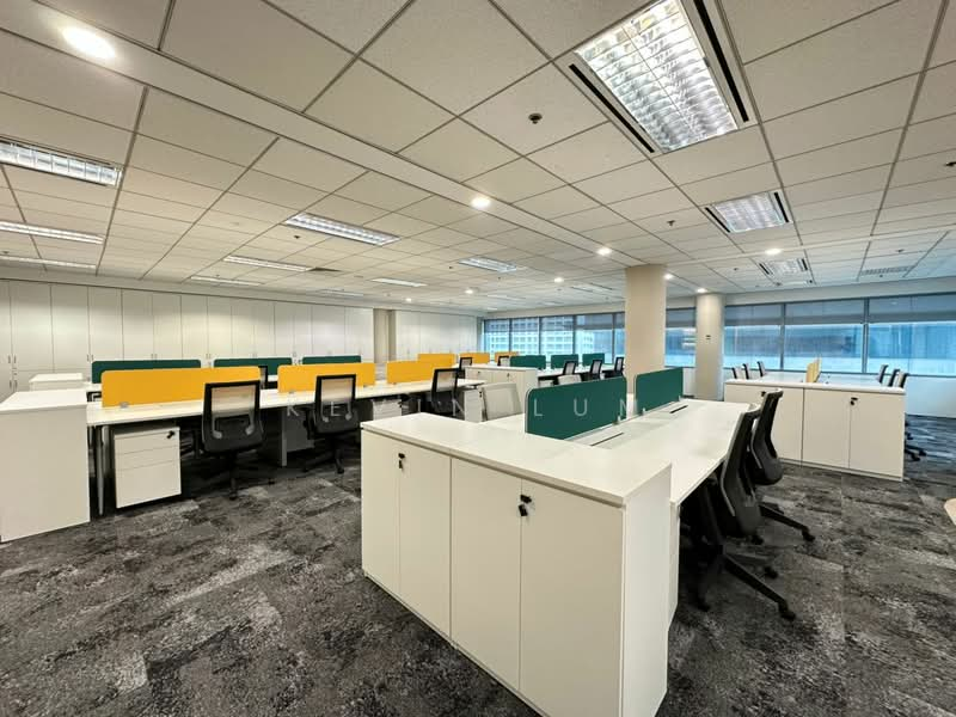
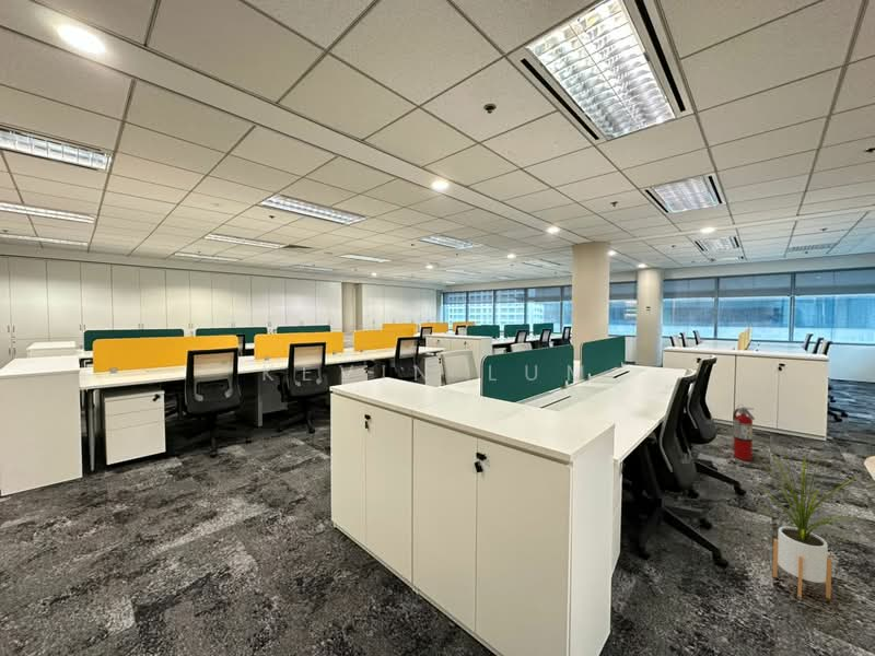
+ fire extinguisher (743, 430)
+ house plant (804, 519)
